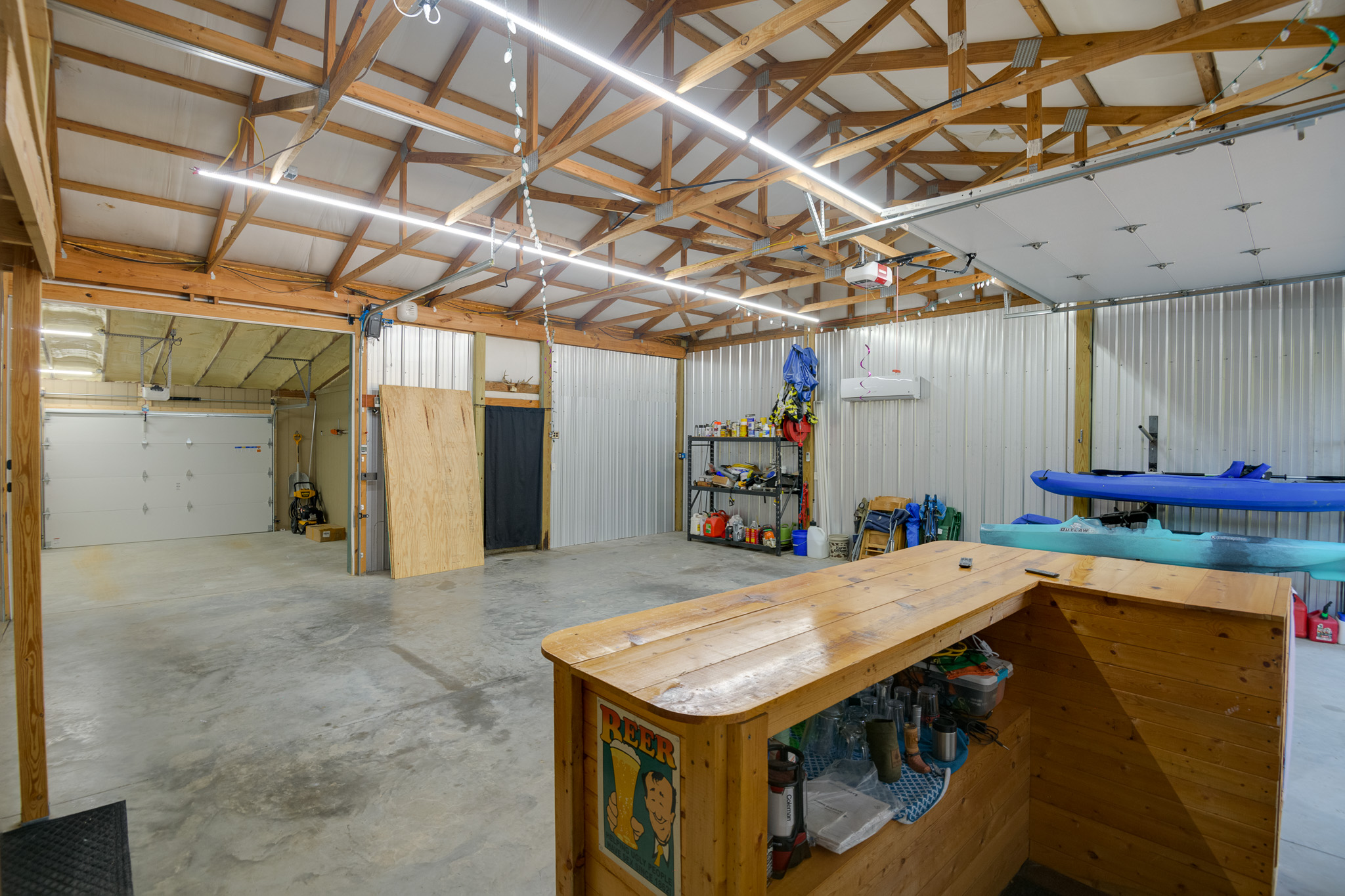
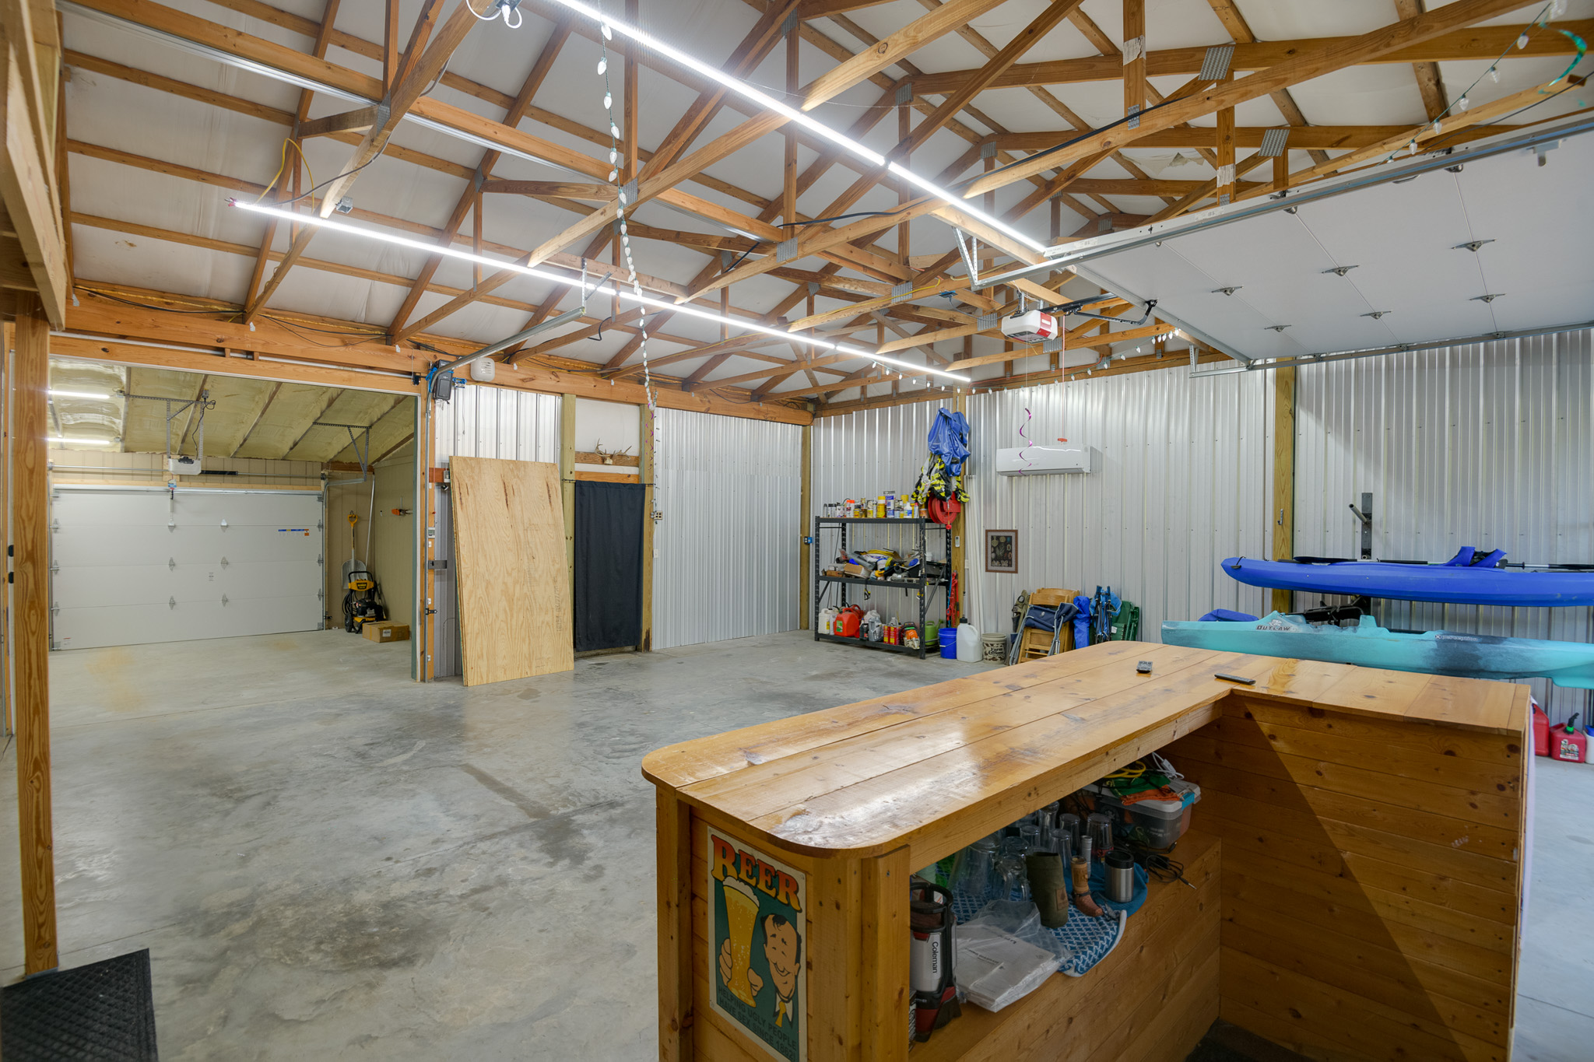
+ wall art (1001, 551)
